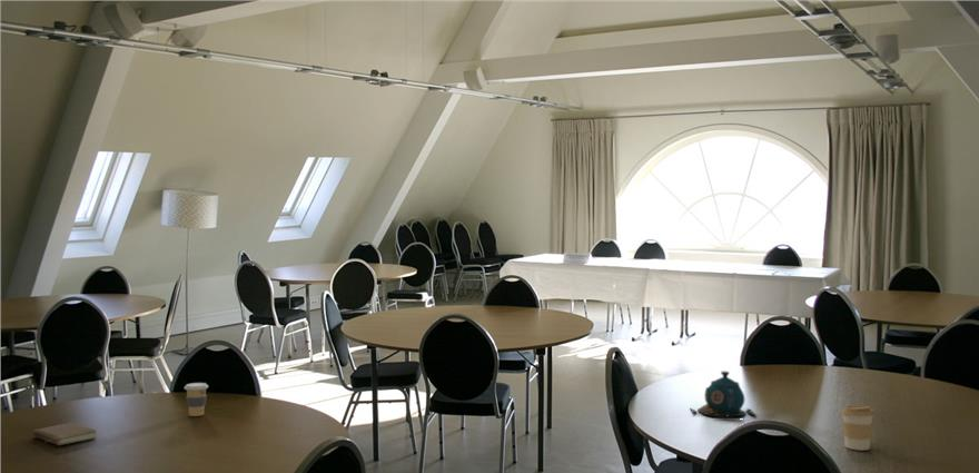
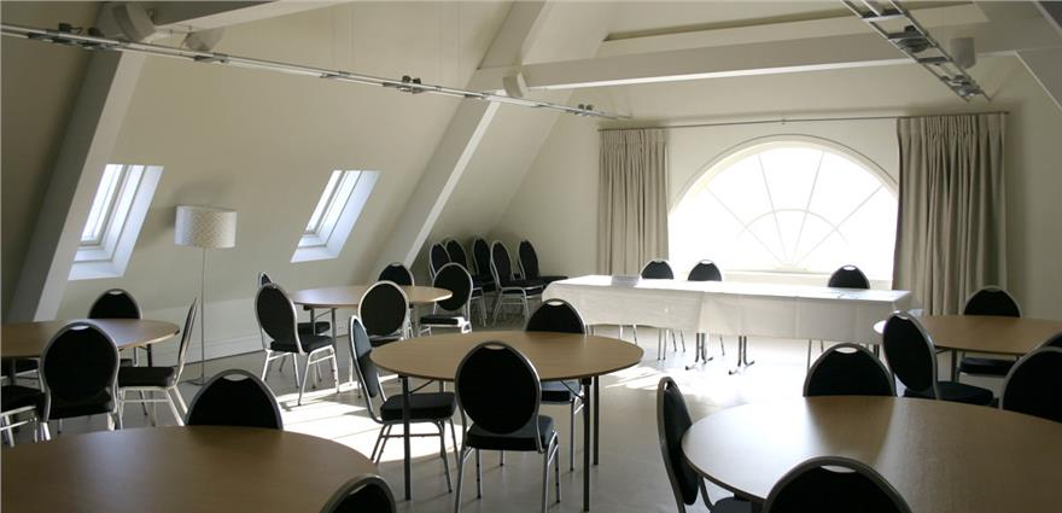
- coffee cup (196, 400)
- coffee cup (857, 426)
- teapot (722, 392)
- book (59, 434)
